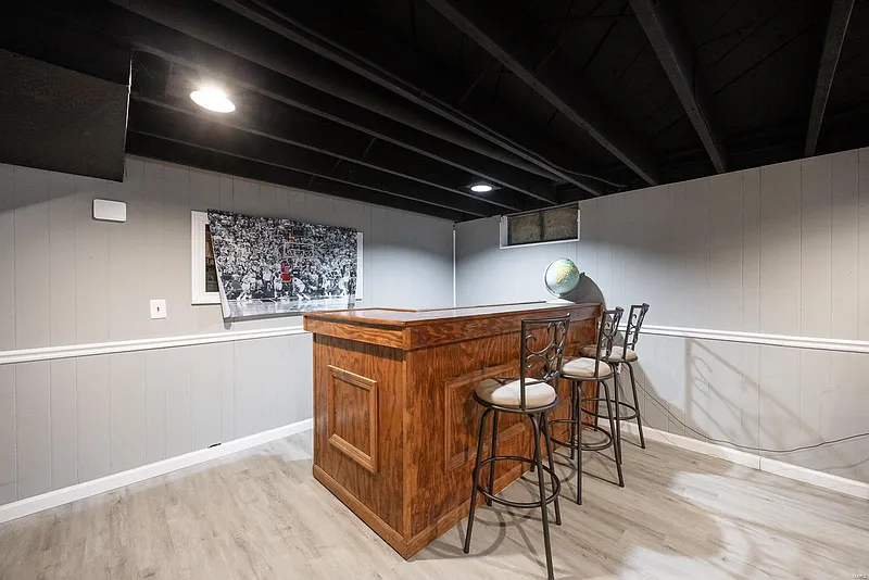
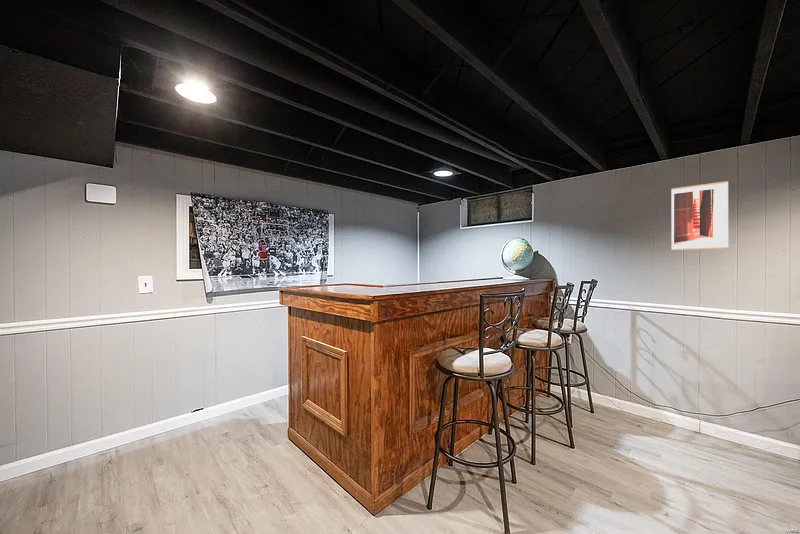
+ wall art (698, 217)
